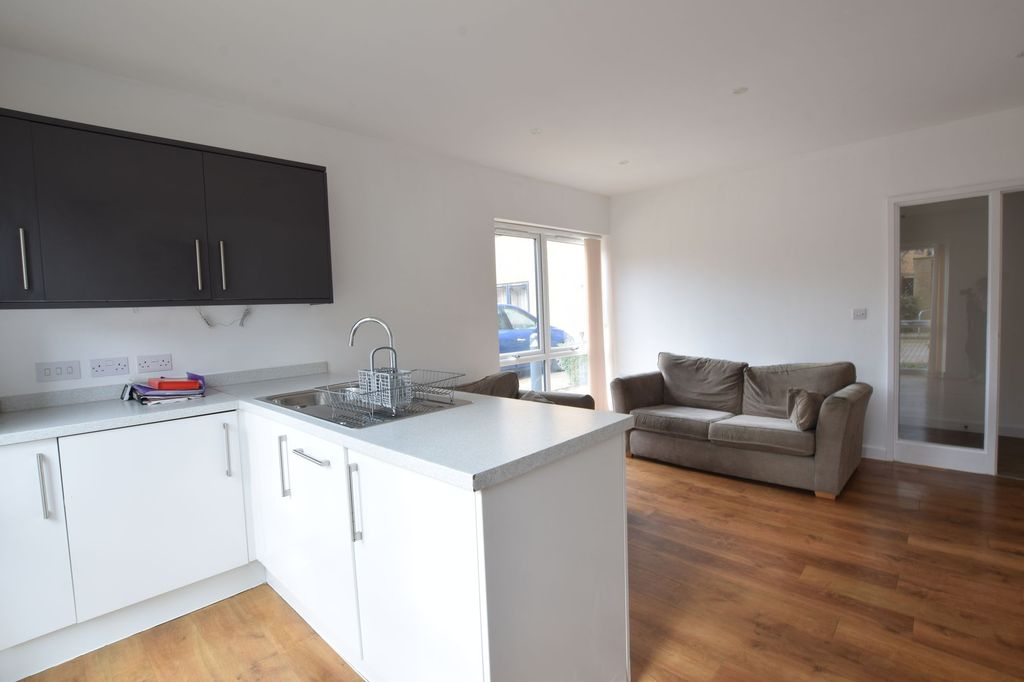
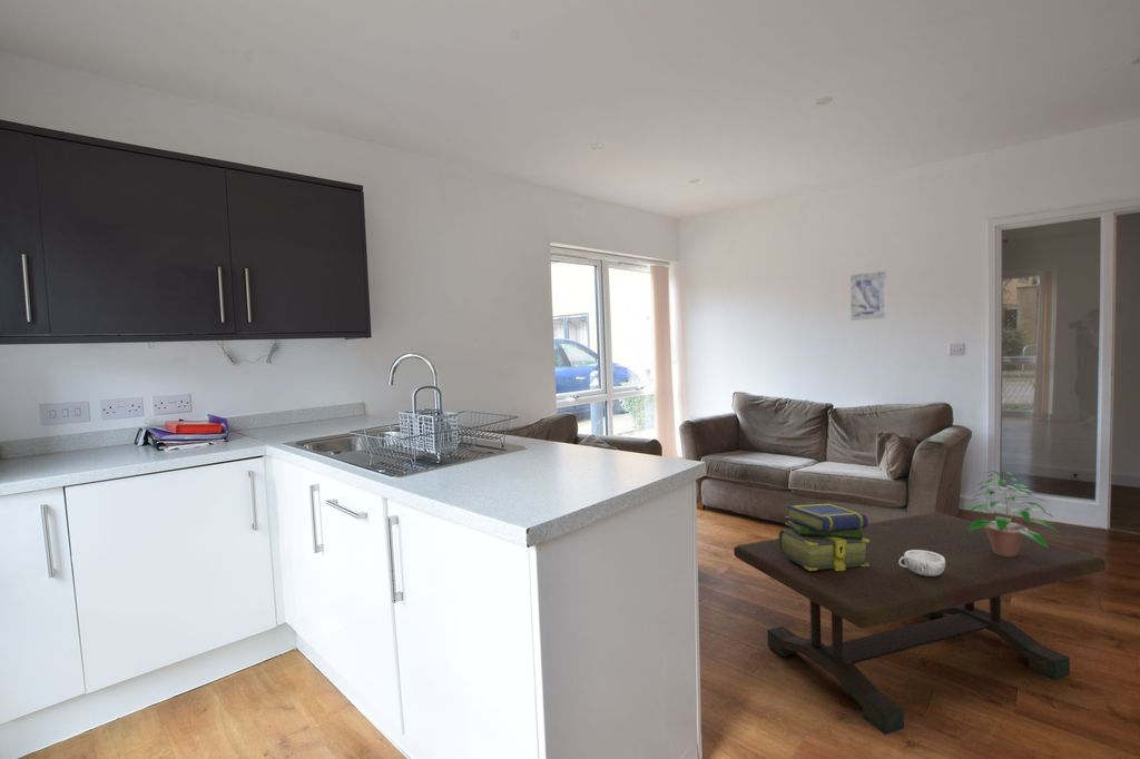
+ potted plant (1005, 511)
+ decorative bowl (921, 563)
+ stack of books (823, 532)
+ coffee table (907, 605)
+ wall art (867, 296)
